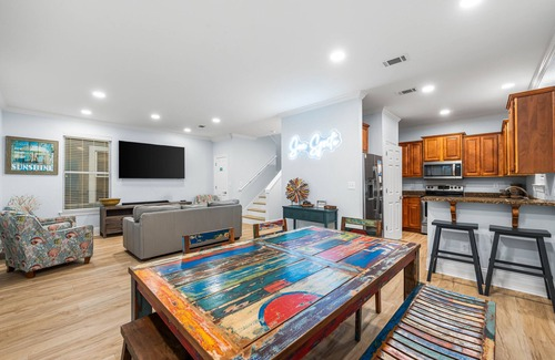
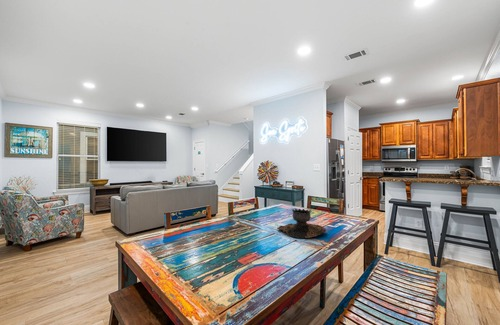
+ brazier (301, 220)
